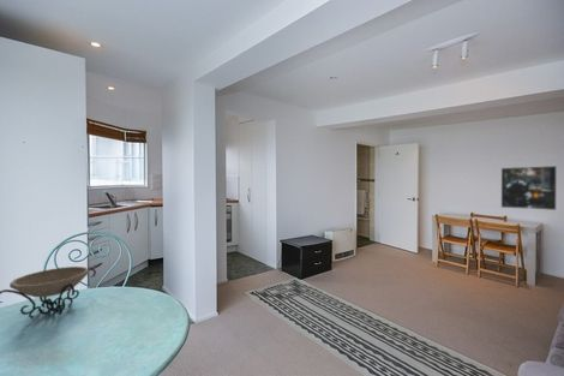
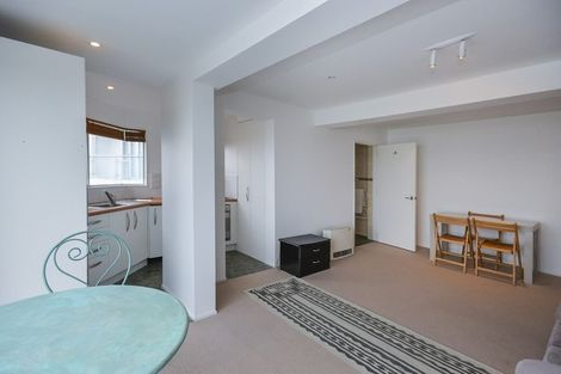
- decorative bowl (52, 293)
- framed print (527, 187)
